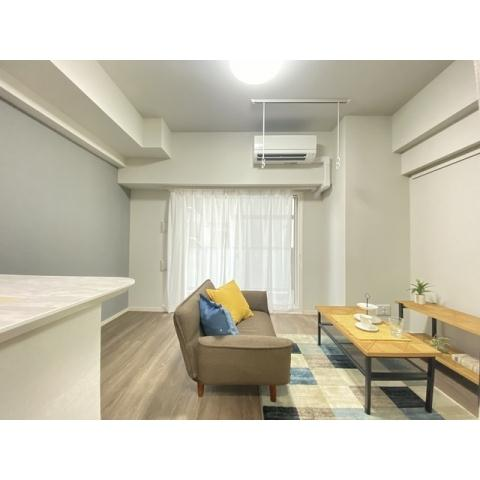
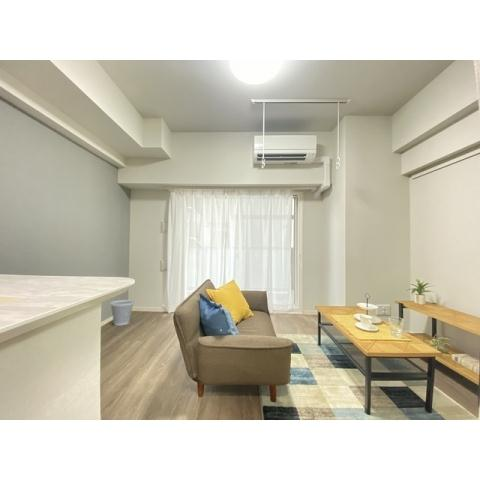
+ wastebasket (121, 312)
